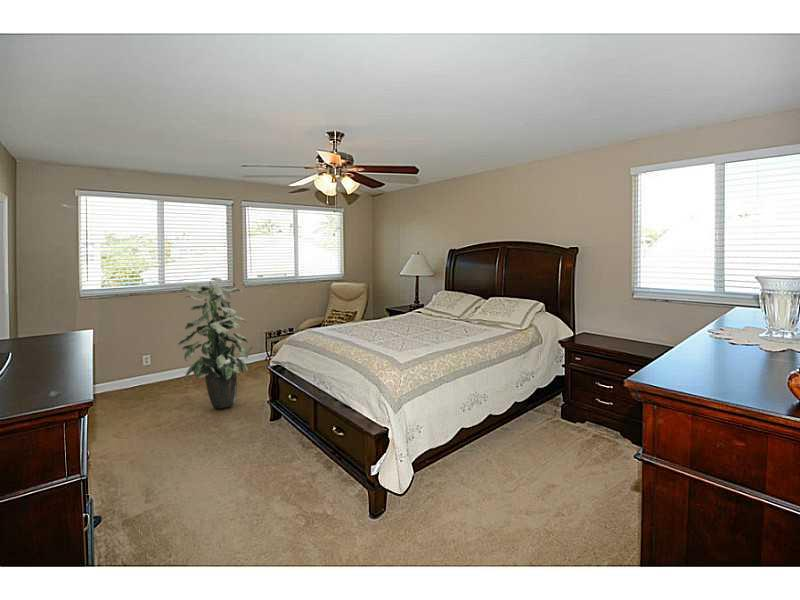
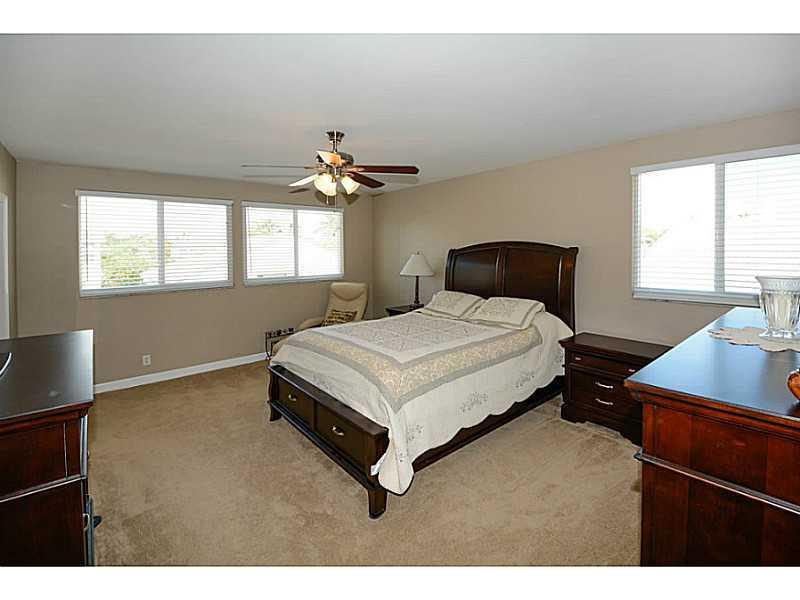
- indoor plant (215, 342)
